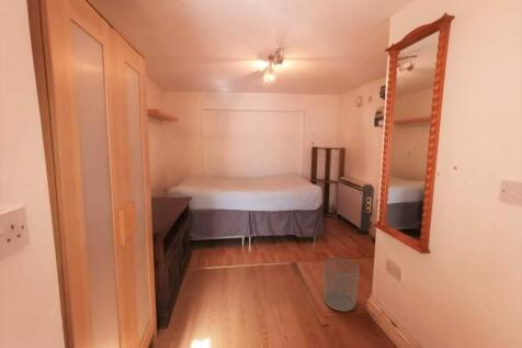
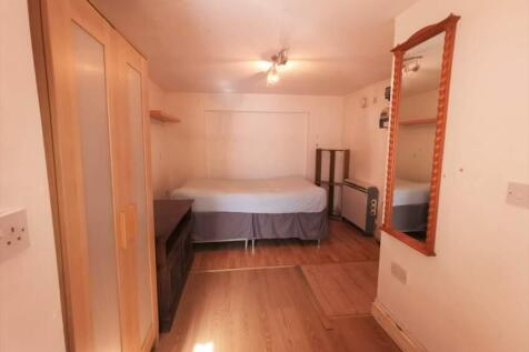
- waste bin (340, 283)
